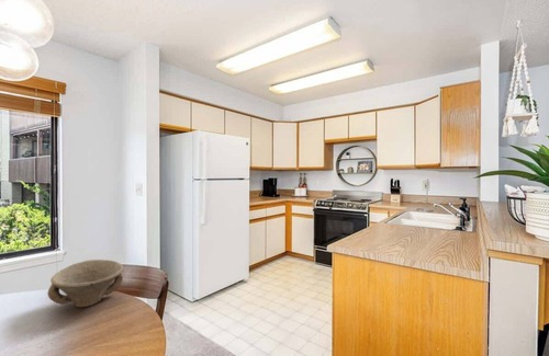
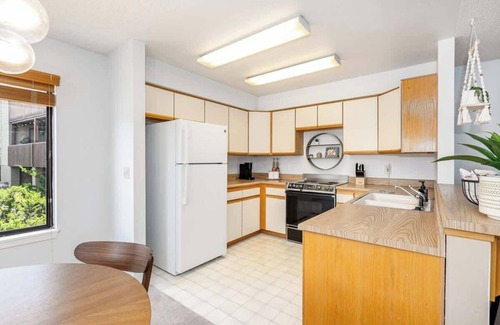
- bowl (89, 285)
